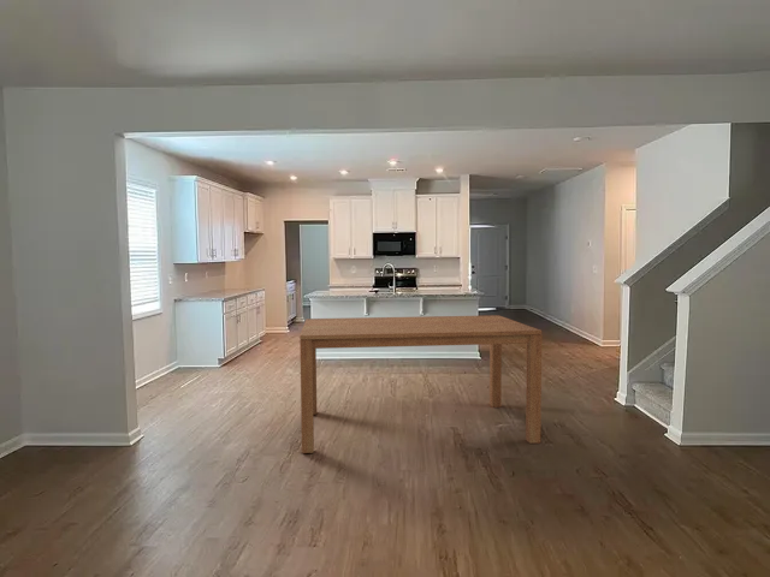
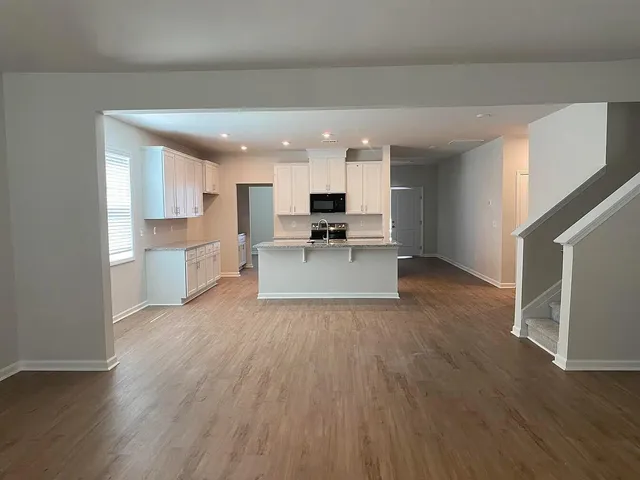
- dining table (413, 345)
